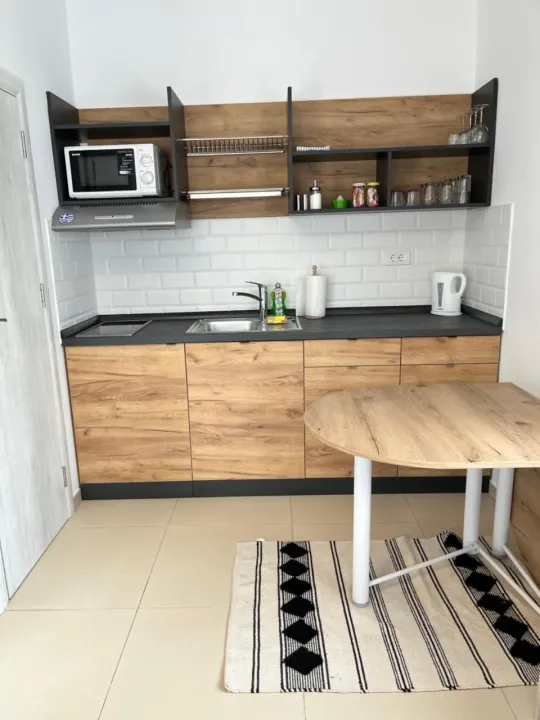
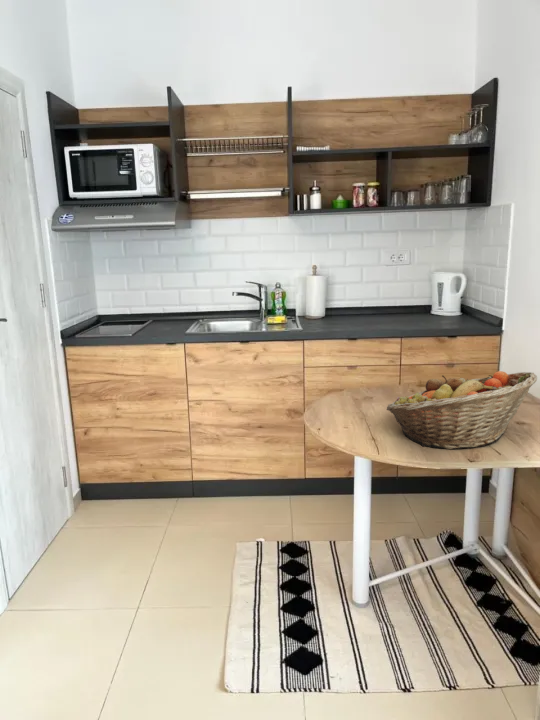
+ fruit basket (460, 402)
